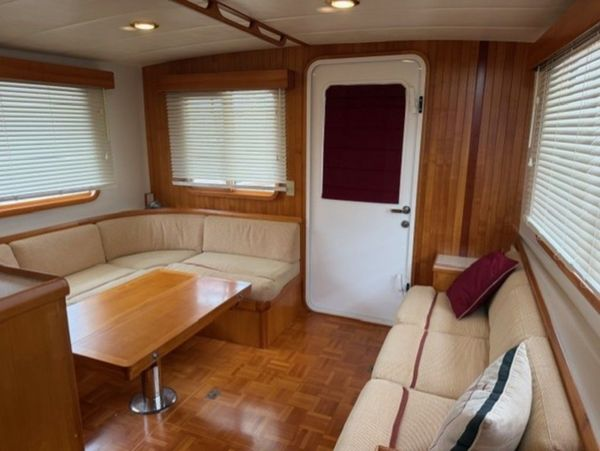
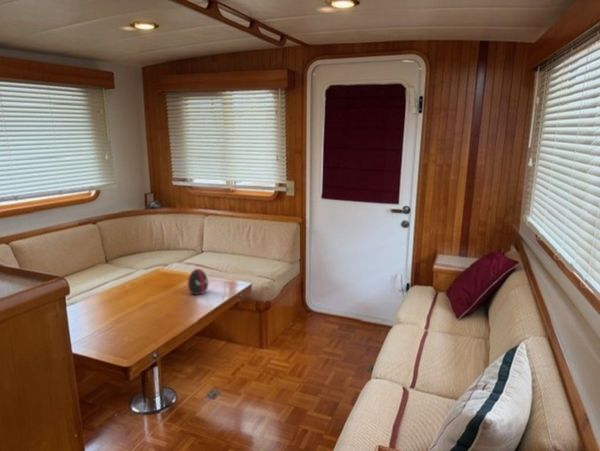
+ decorative egg (197, 280)
